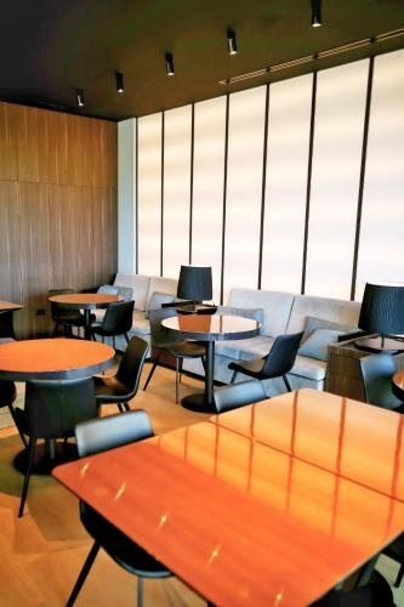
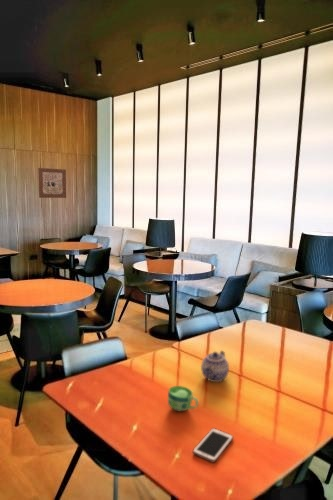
+ teapot (215, 365)
+ cup (183, 400)
+ wall art (52, 183)
+ cell phone (213, 444)
